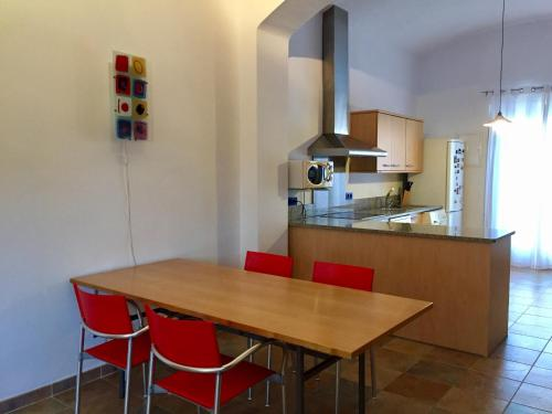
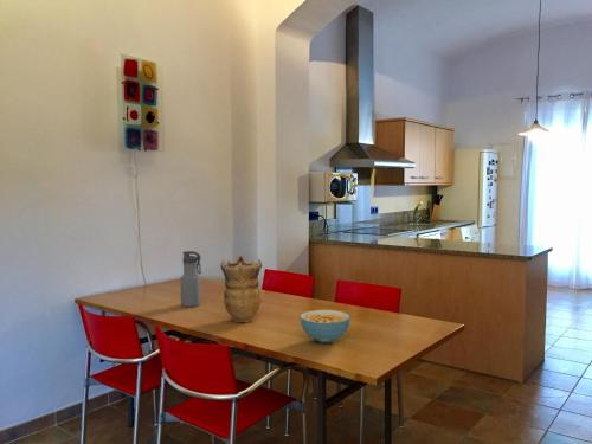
+ vase (242, 287)
+ water bottle (191, 278)
+ cereal bowl (324, 328)
